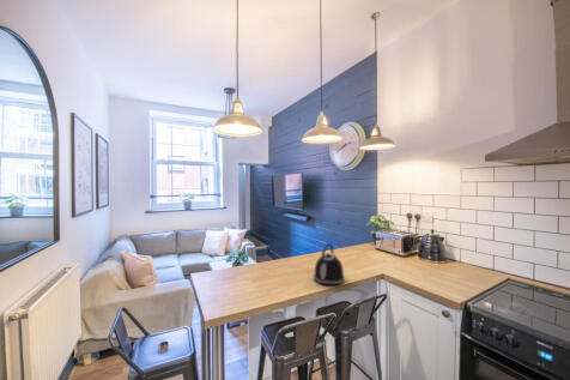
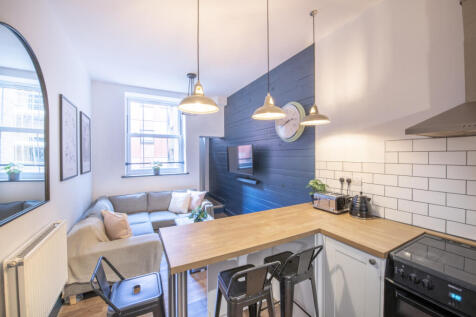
- kettle (328, 261)
